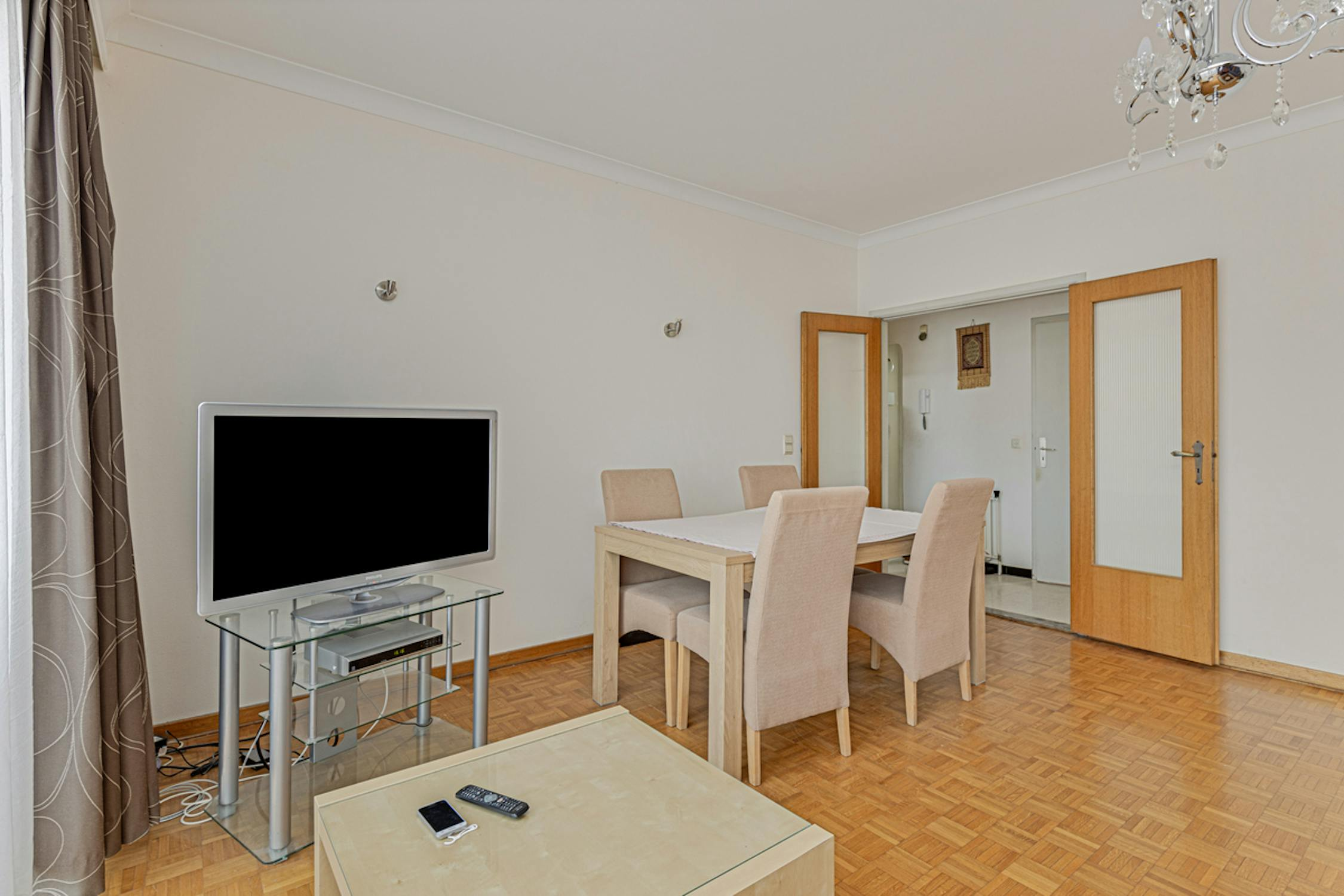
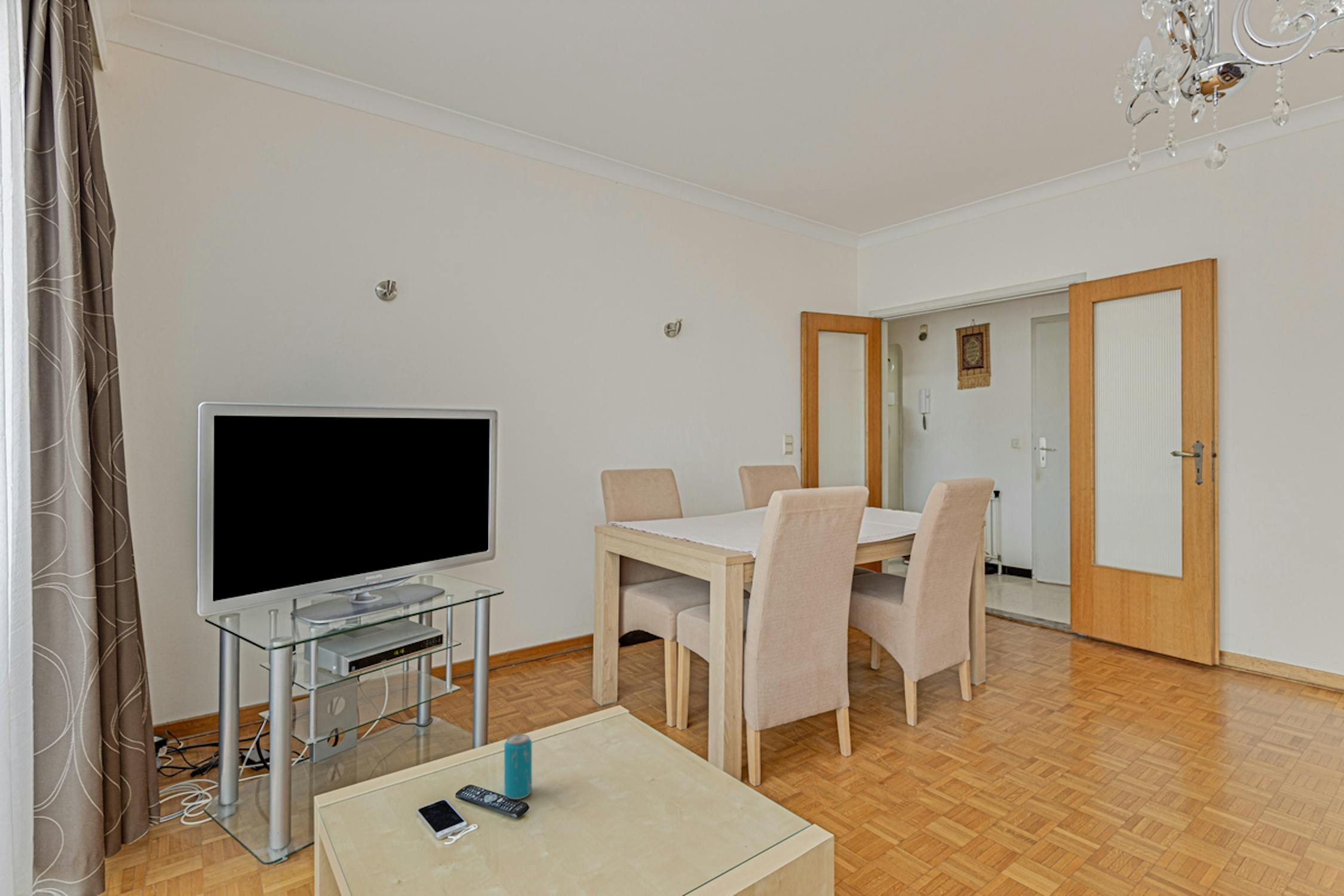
+ beverage can (518, 766)
